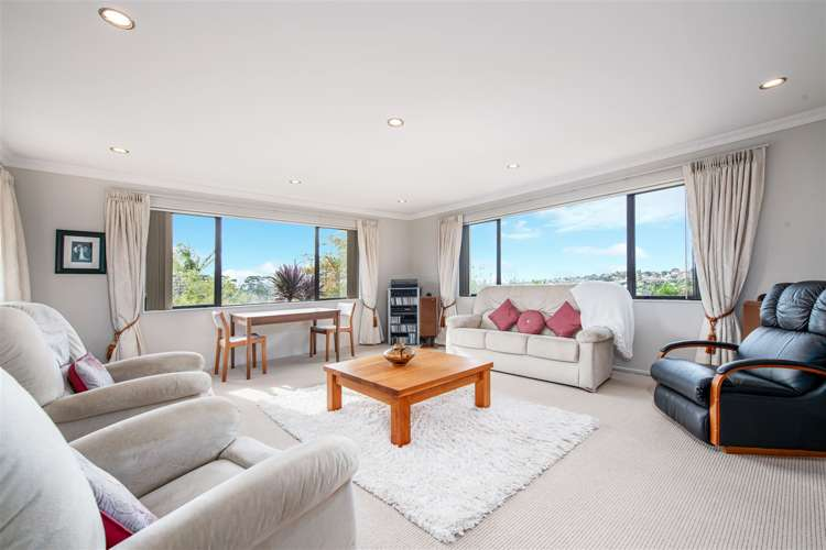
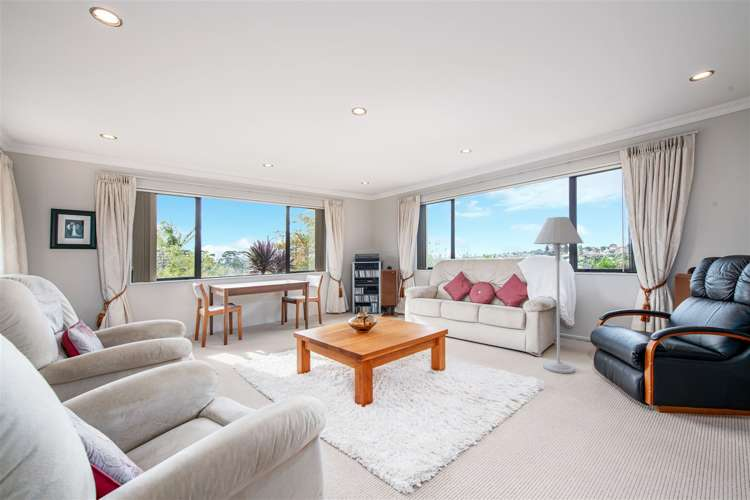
+ floor lamp (558, 292)
